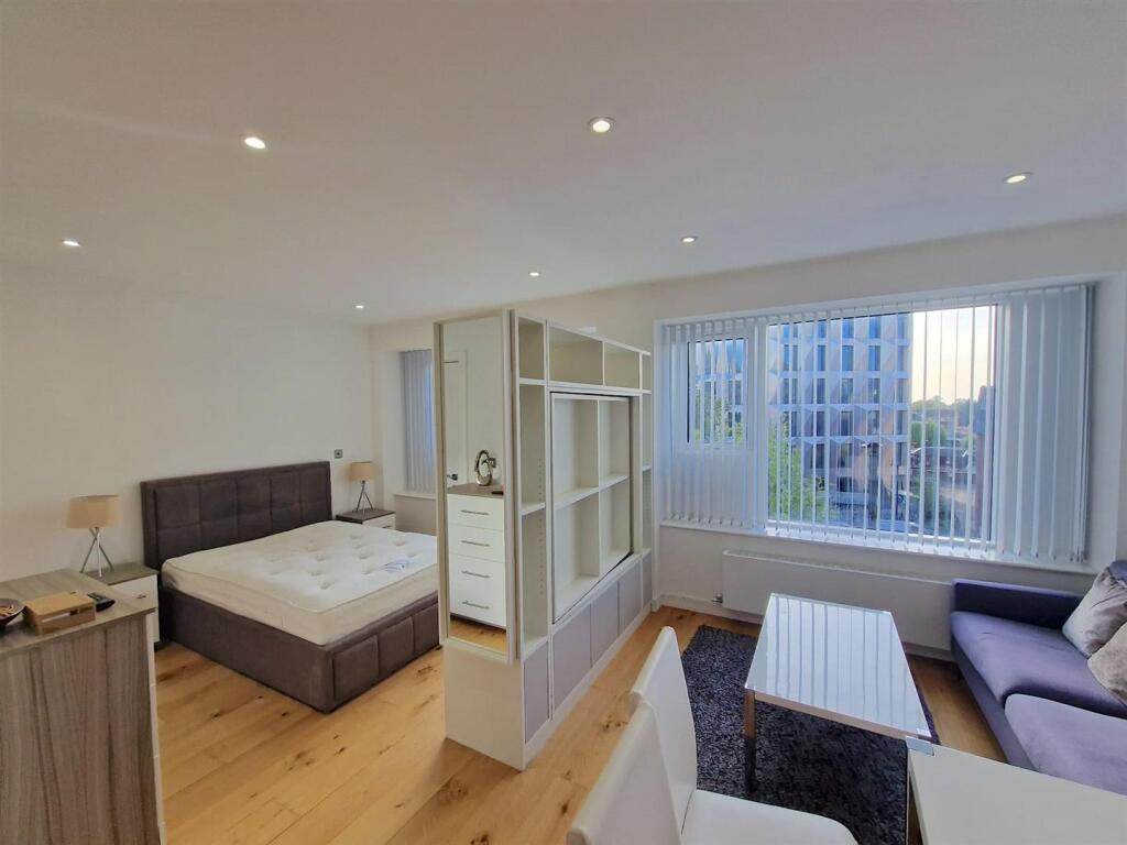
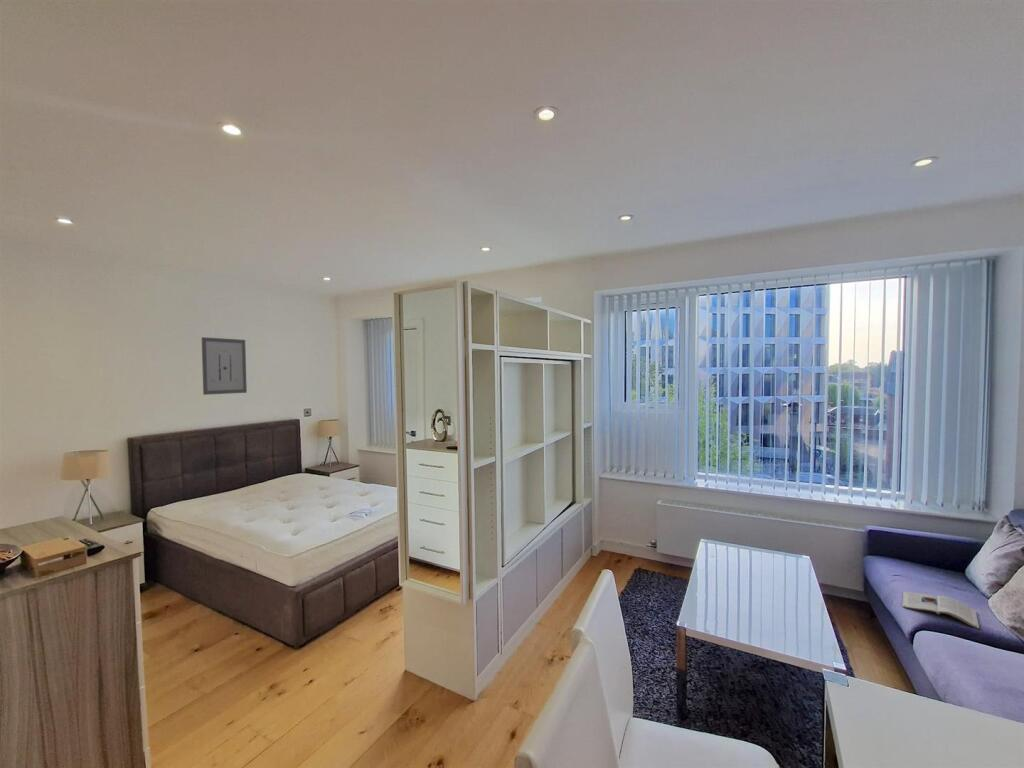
+ wall art (225, 366)
+ magazine (938, 605)
